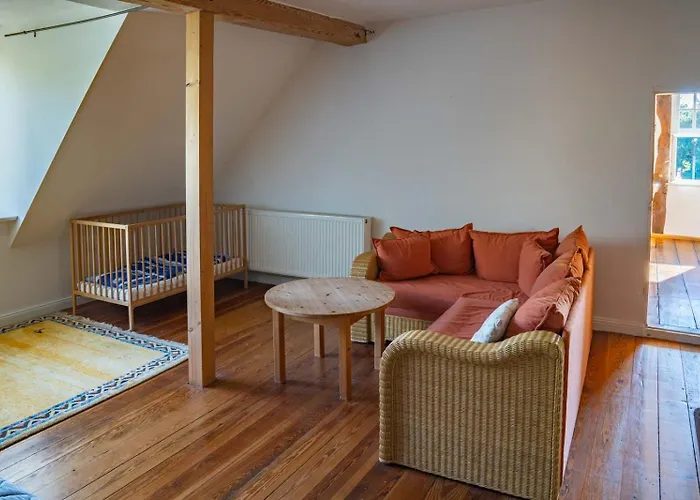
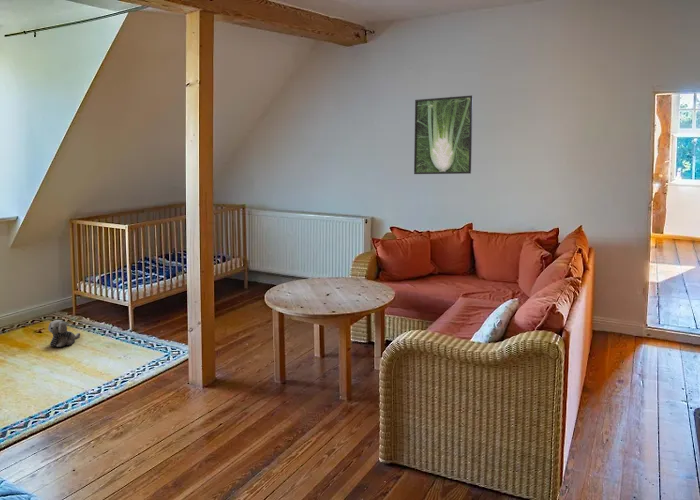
+ plush toy (66, 330)
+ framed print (442, 136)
